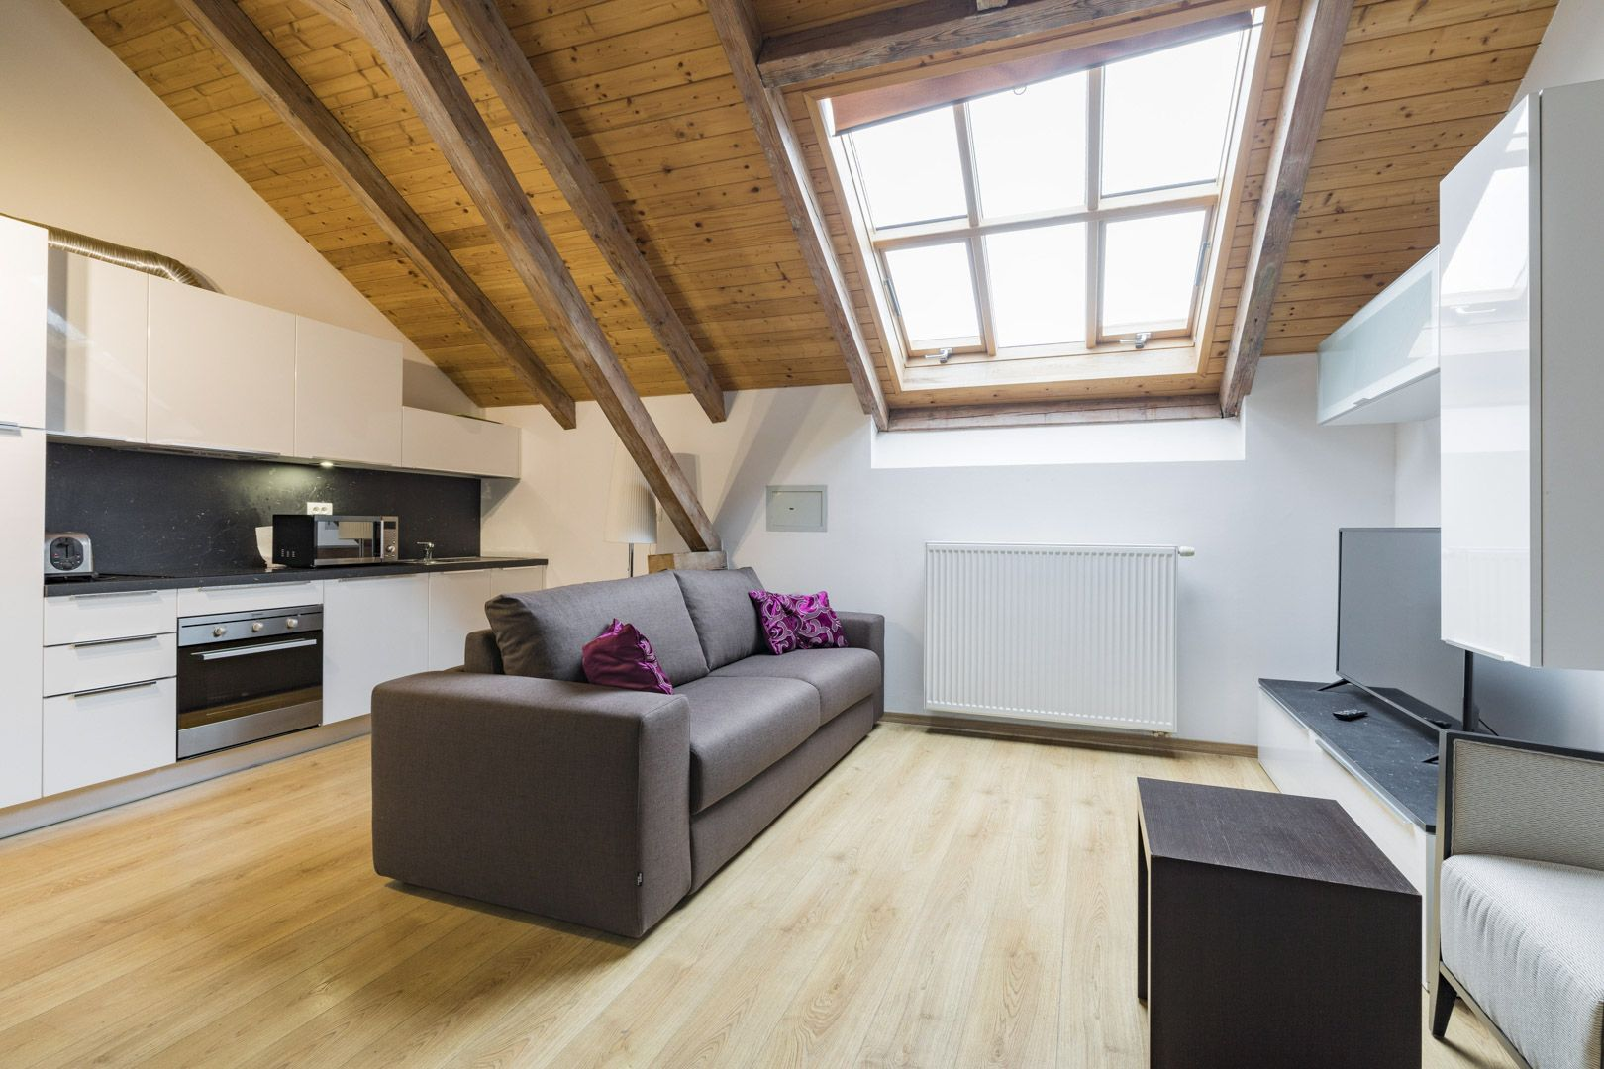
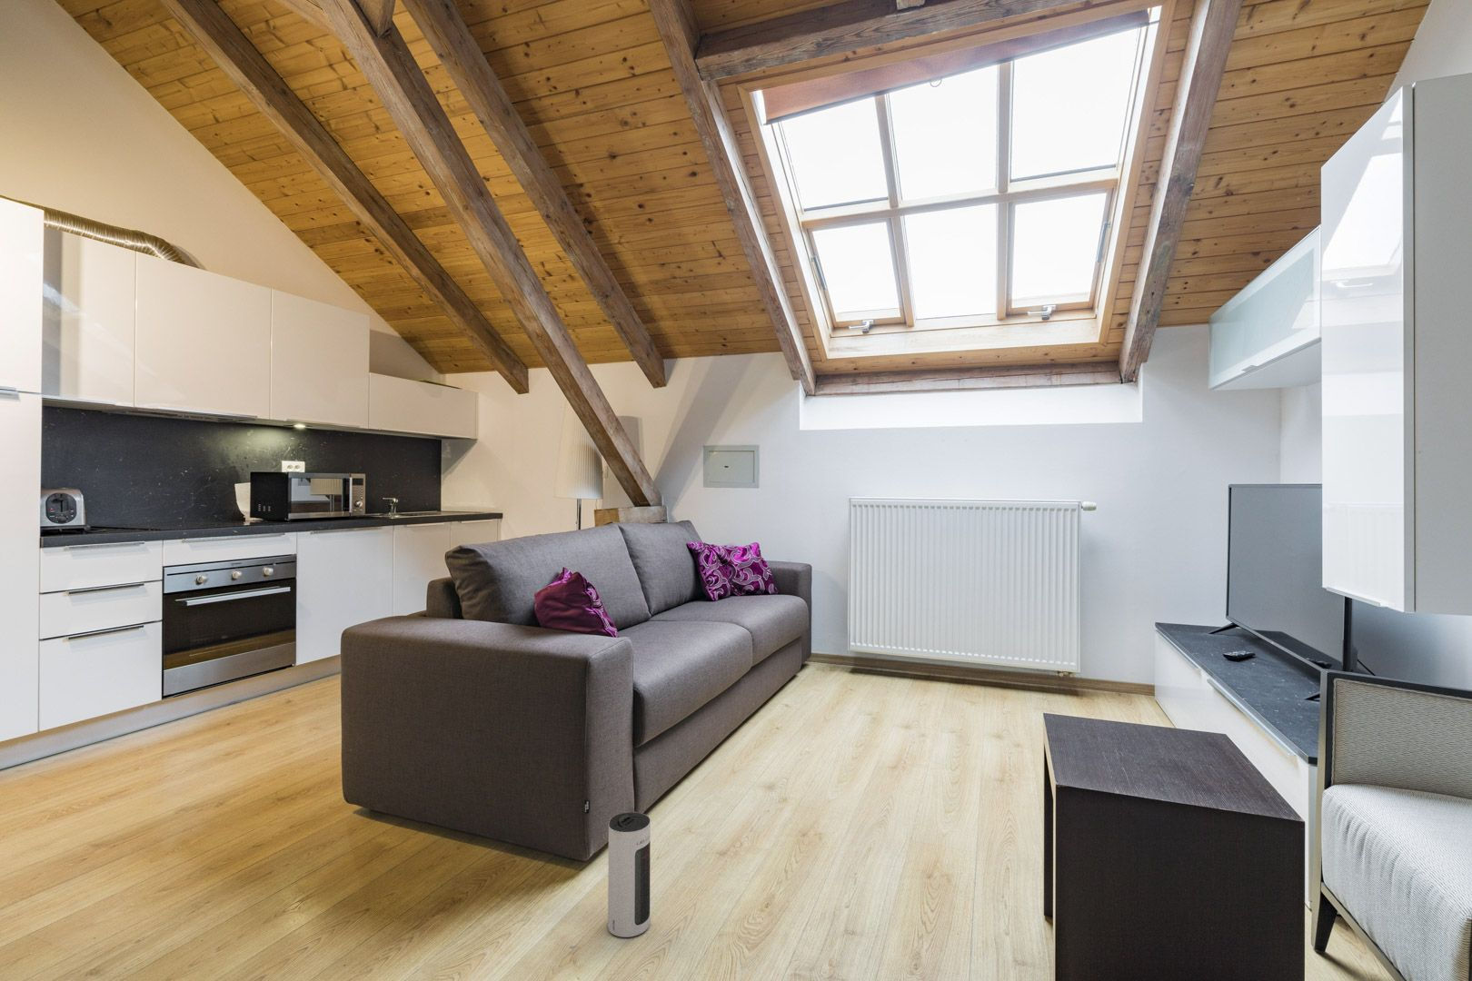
+ speaker (629, 872)
